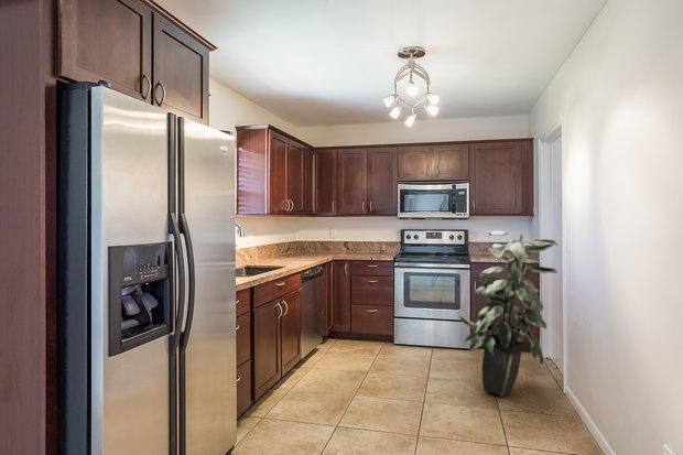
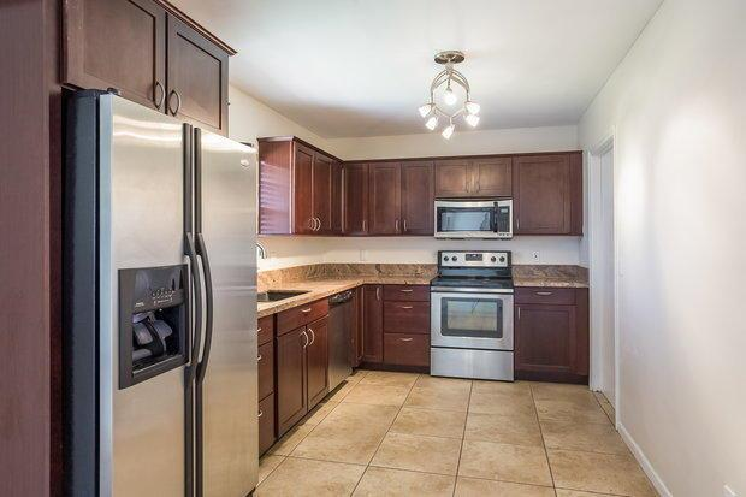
- indoor plant (507, 312)
